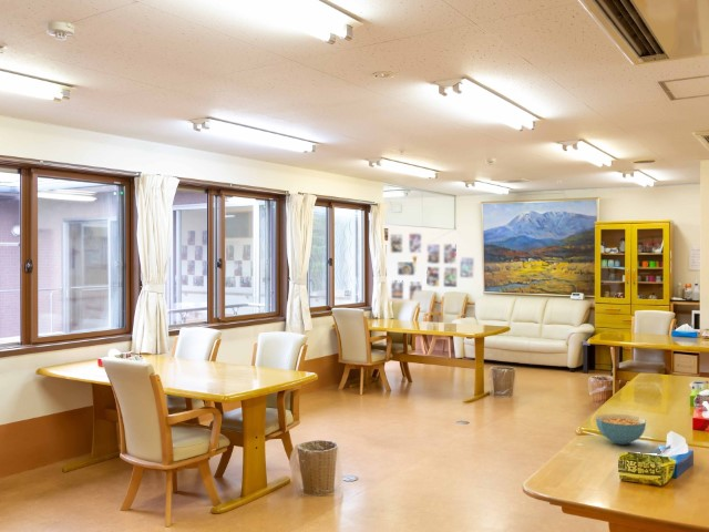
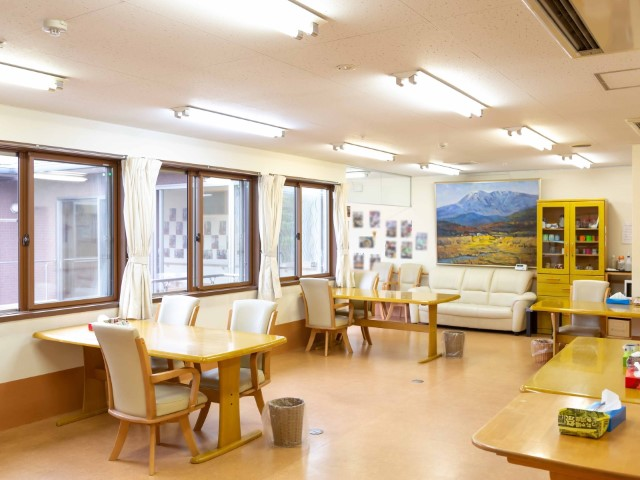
- cereal bowl (620, 430)
